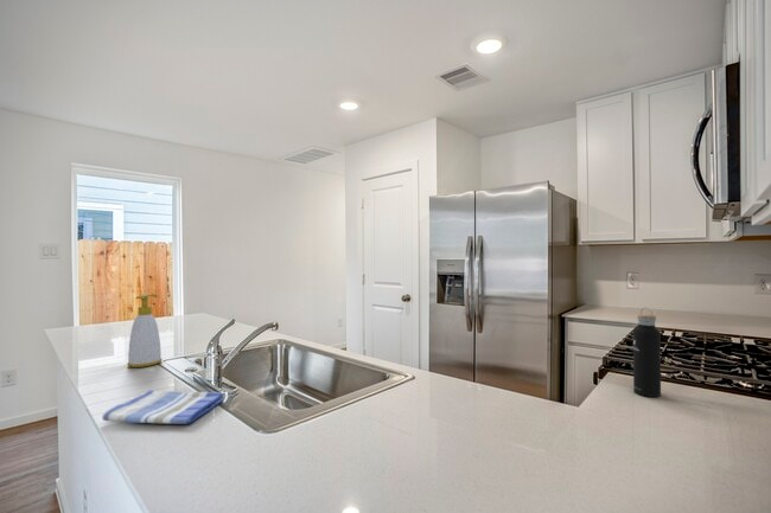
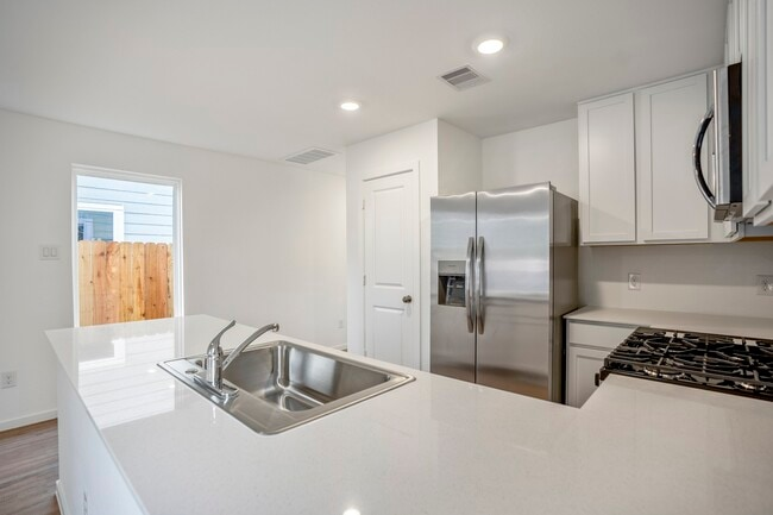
- water bottle (646, 350)
- soap bottle (145, 328)
- dish towel (166, 405)
